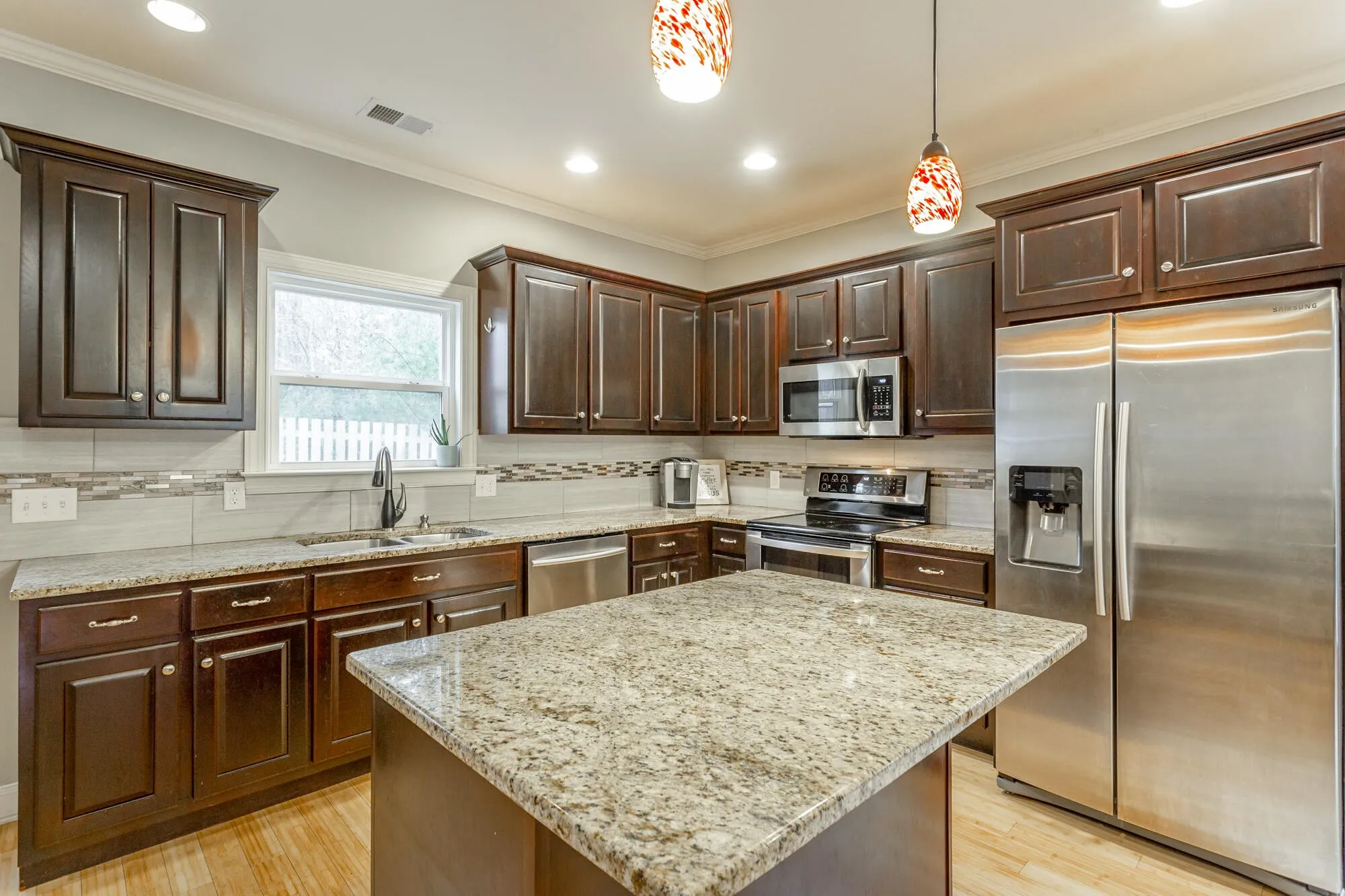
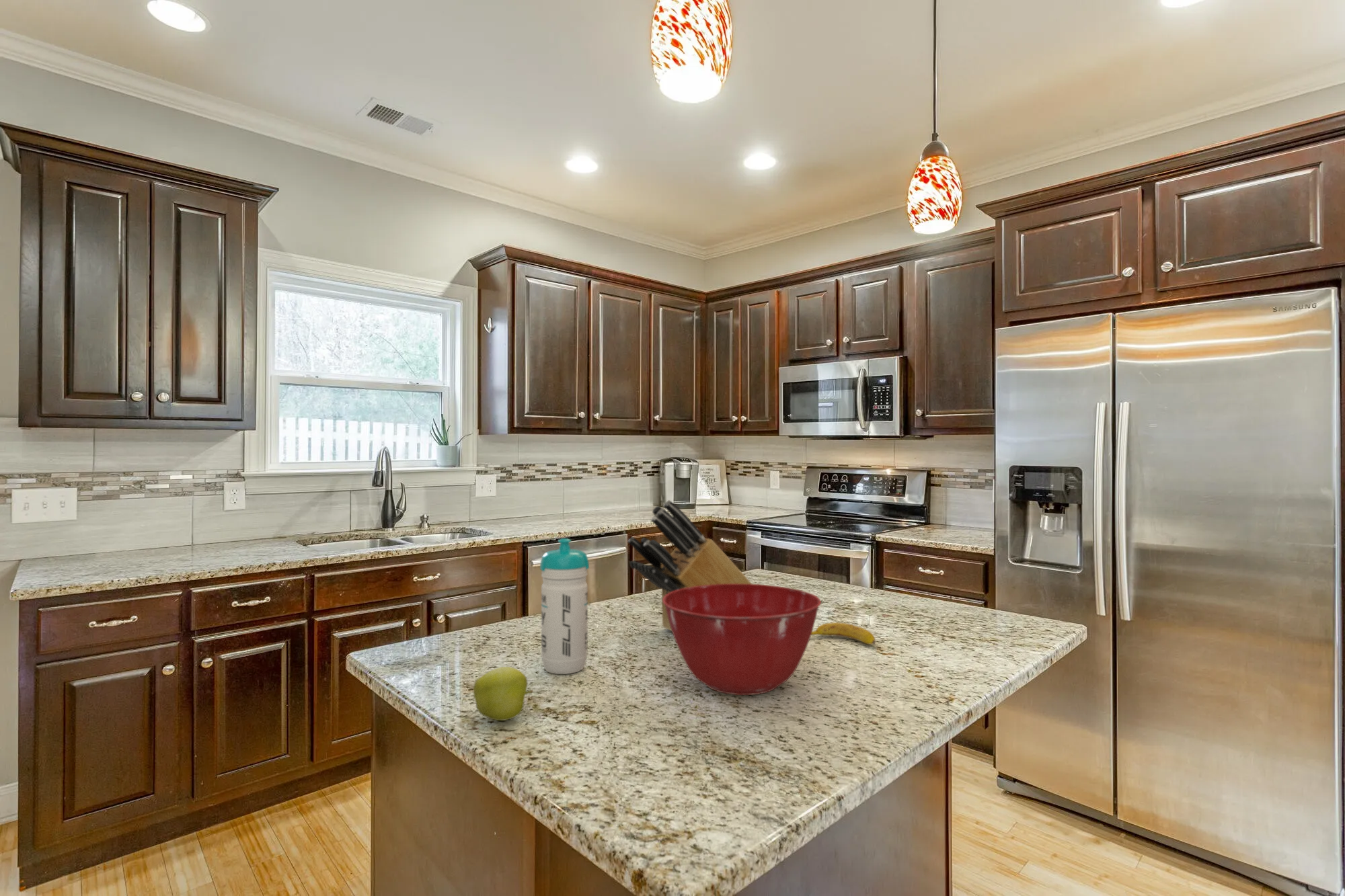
+ water bottle (564, 603)
+ knife block (703, 563)
+ banana (841, 633)
+ mixing bowl (740, 639)
+ apple (503, 693)
